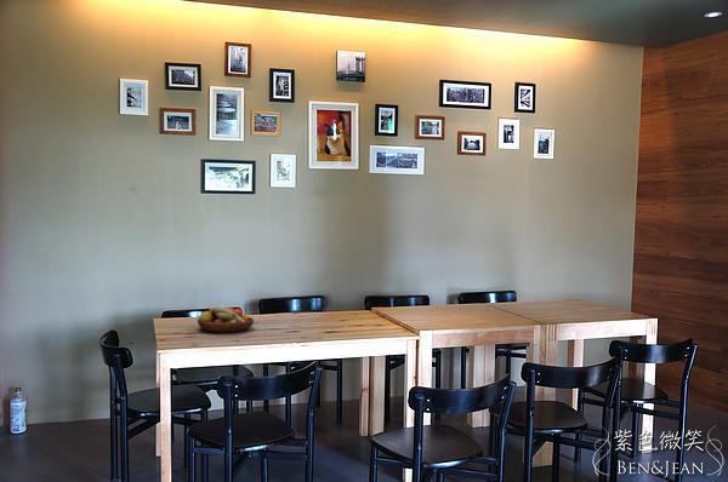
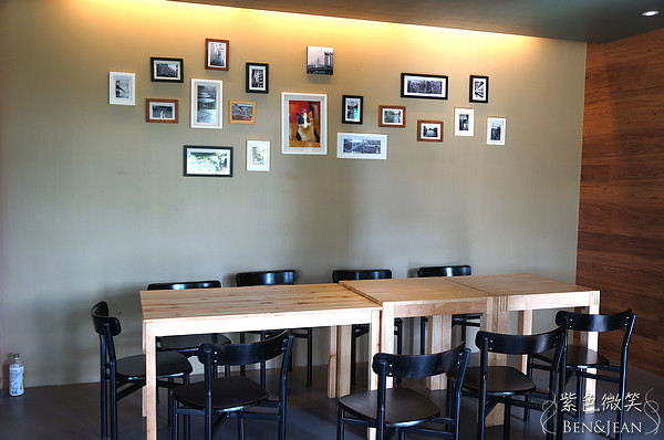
- fruit bowl (226, 316)
